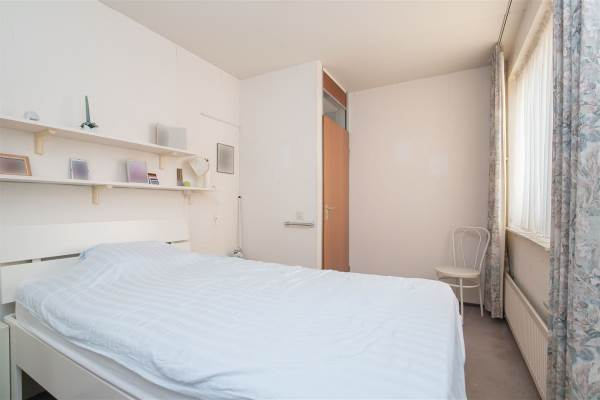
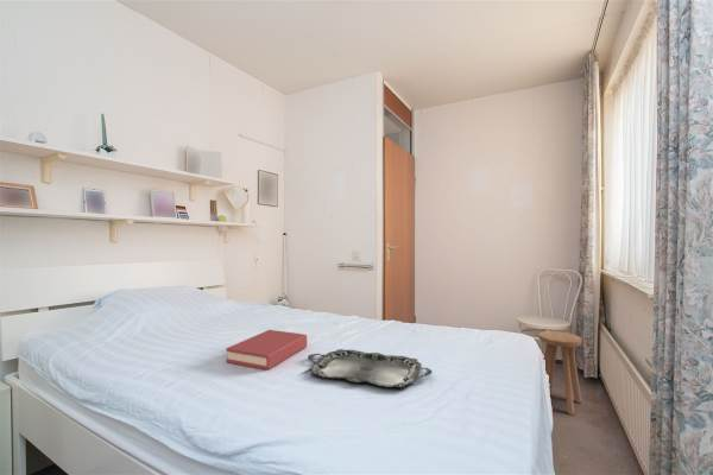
+ serving tray (366, 366)
+ hardback book (269, 347)
+ stool (563, 369)
